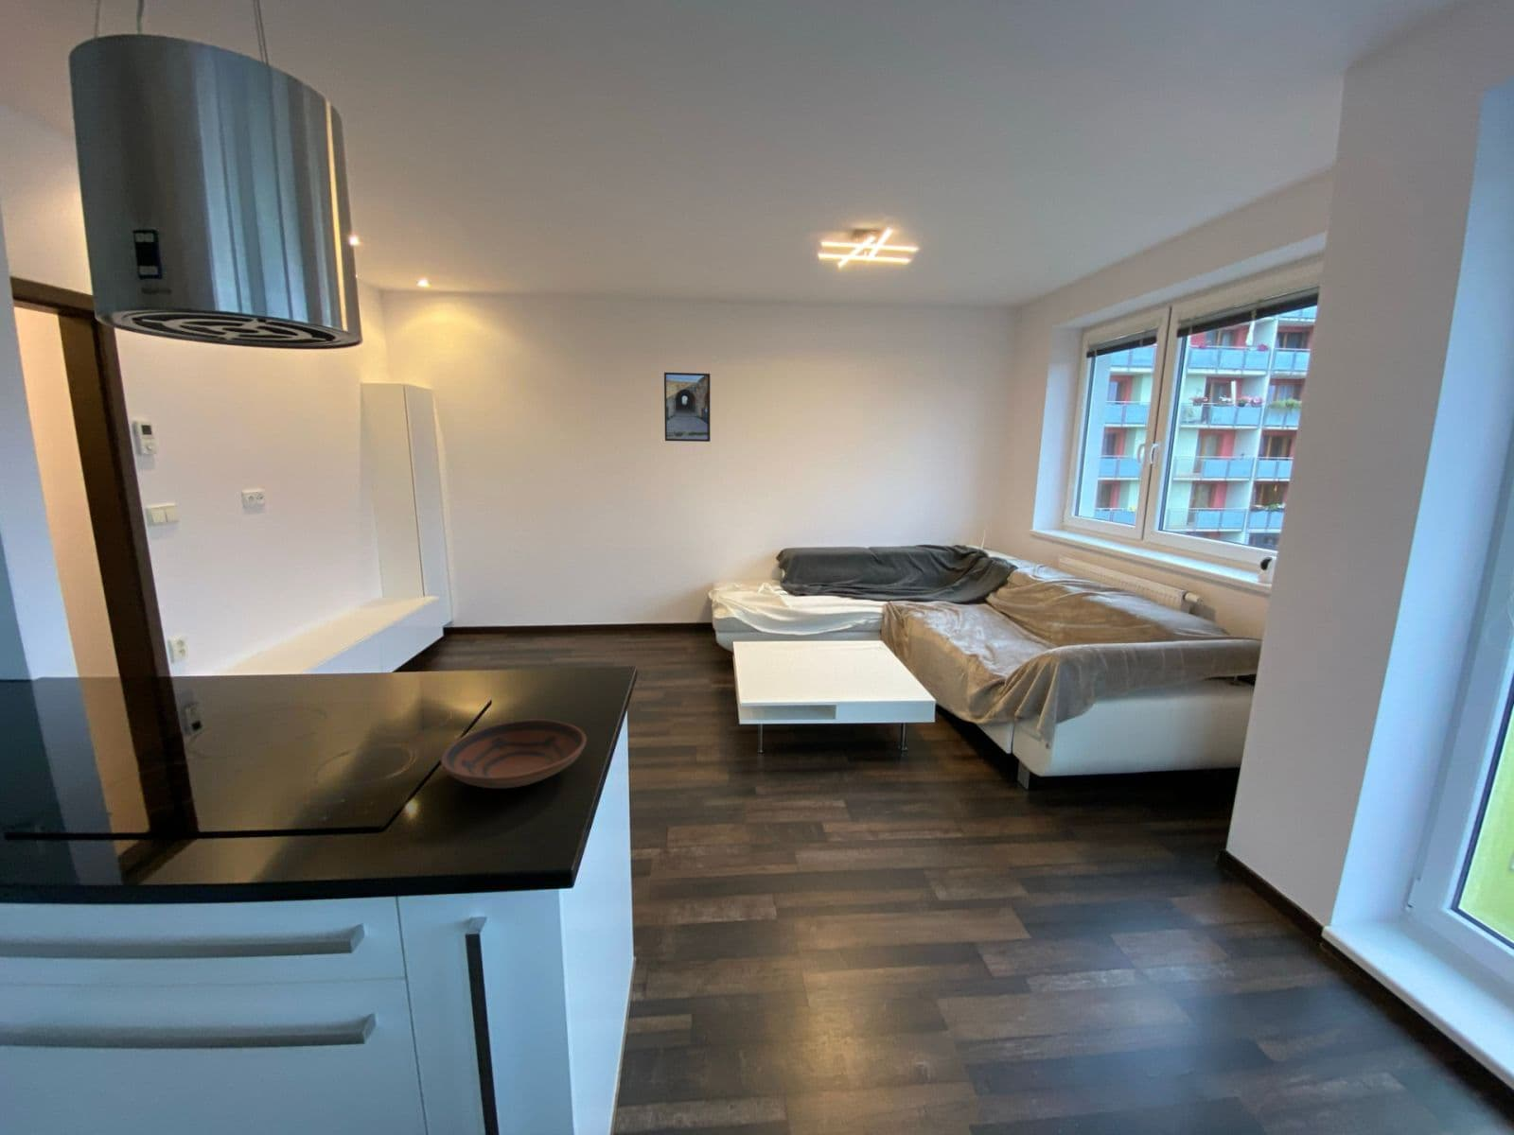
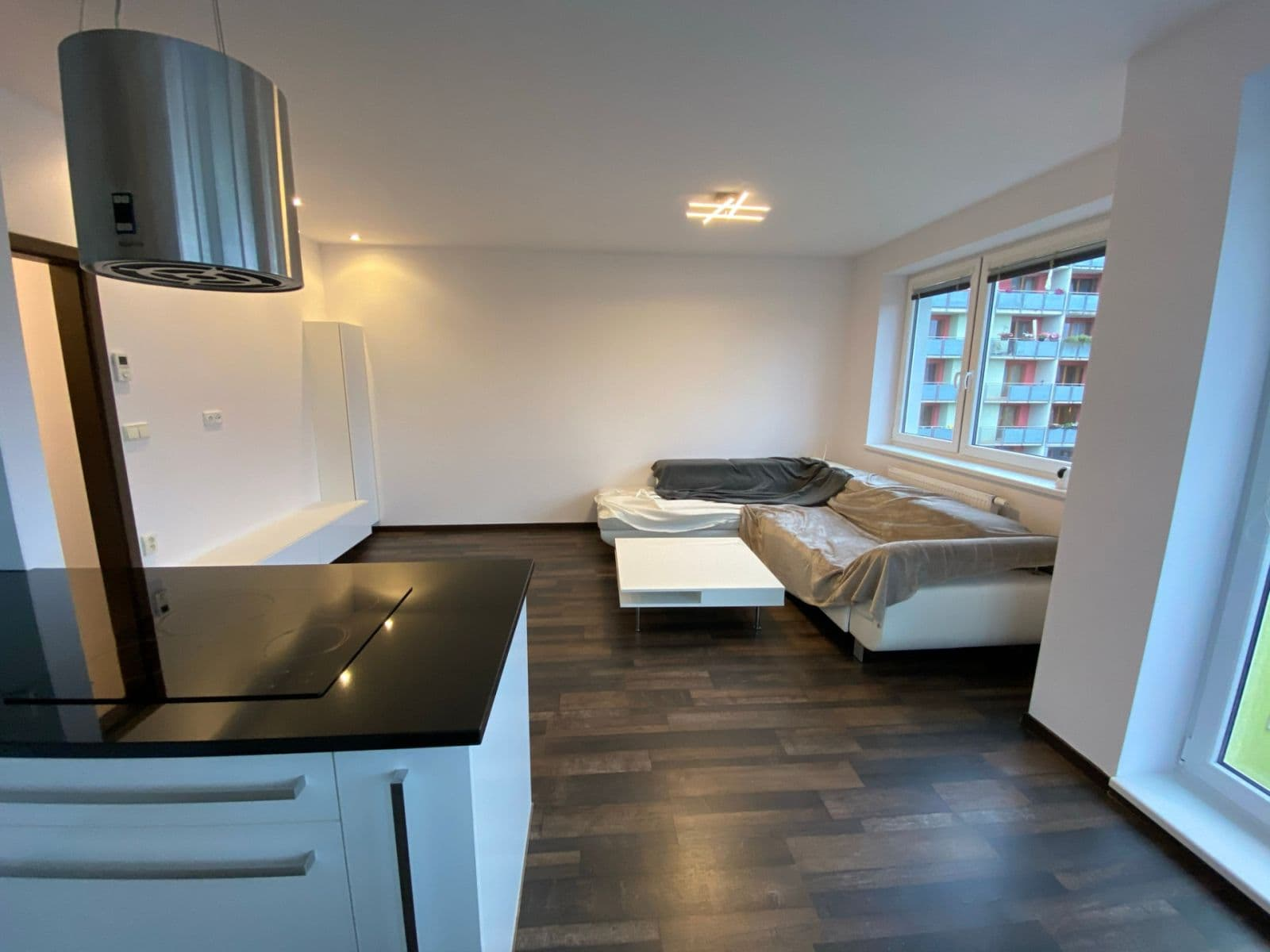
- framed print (687, 407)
- bowl (516, 757)
